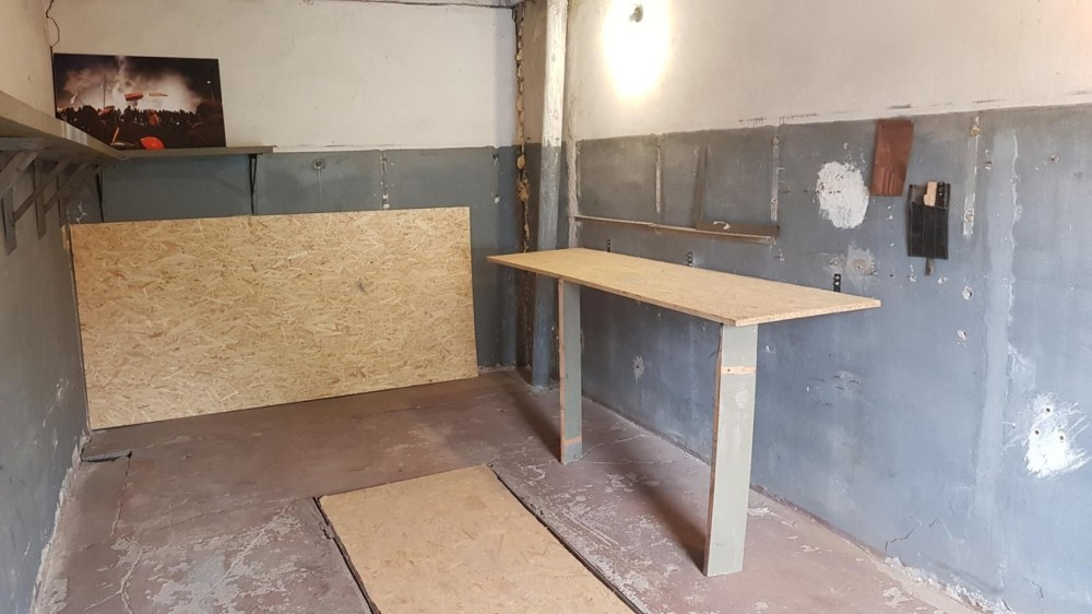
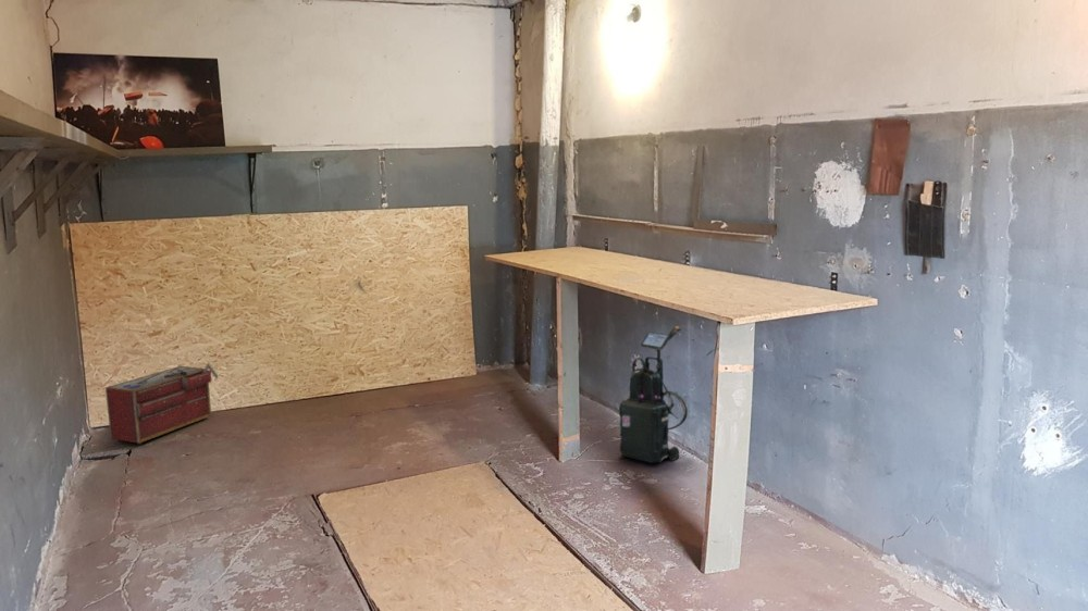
+ workbench (165, 400)
+ vacuum cleaner (652, 392)
